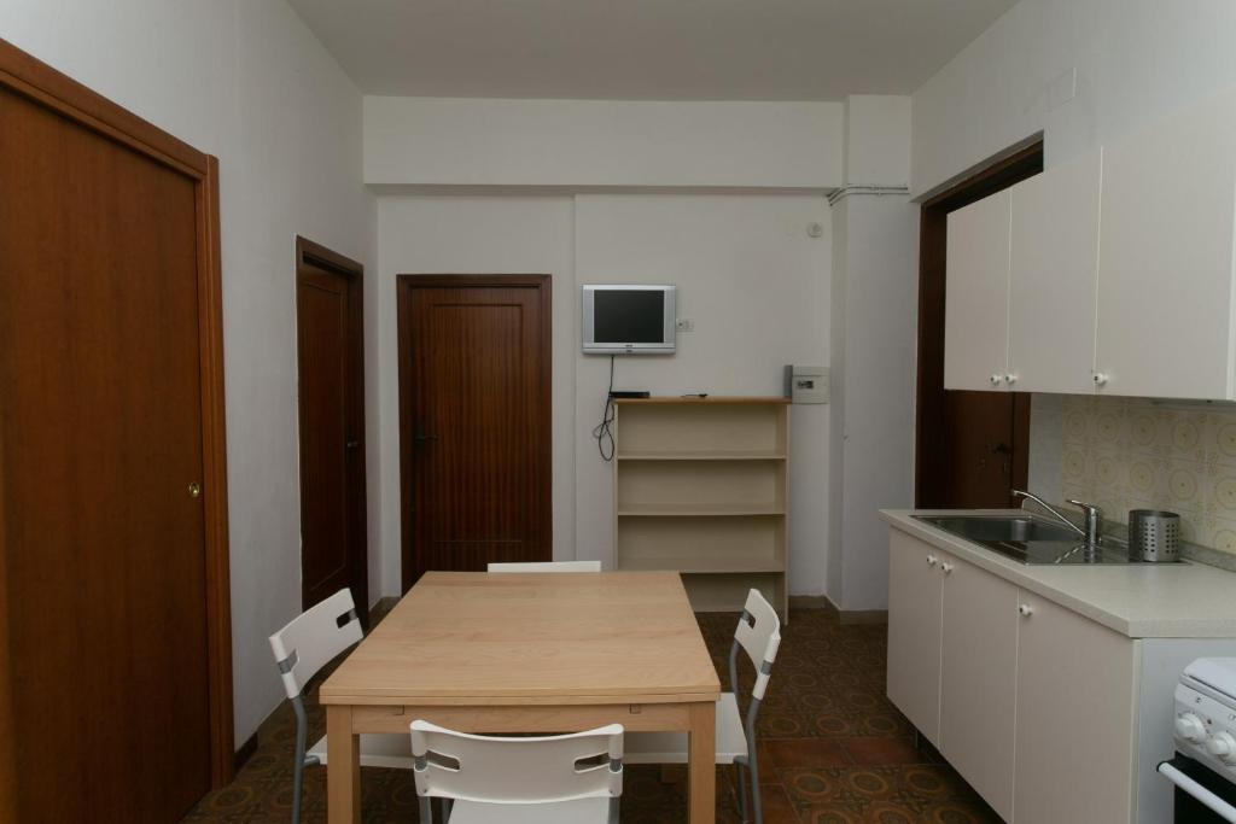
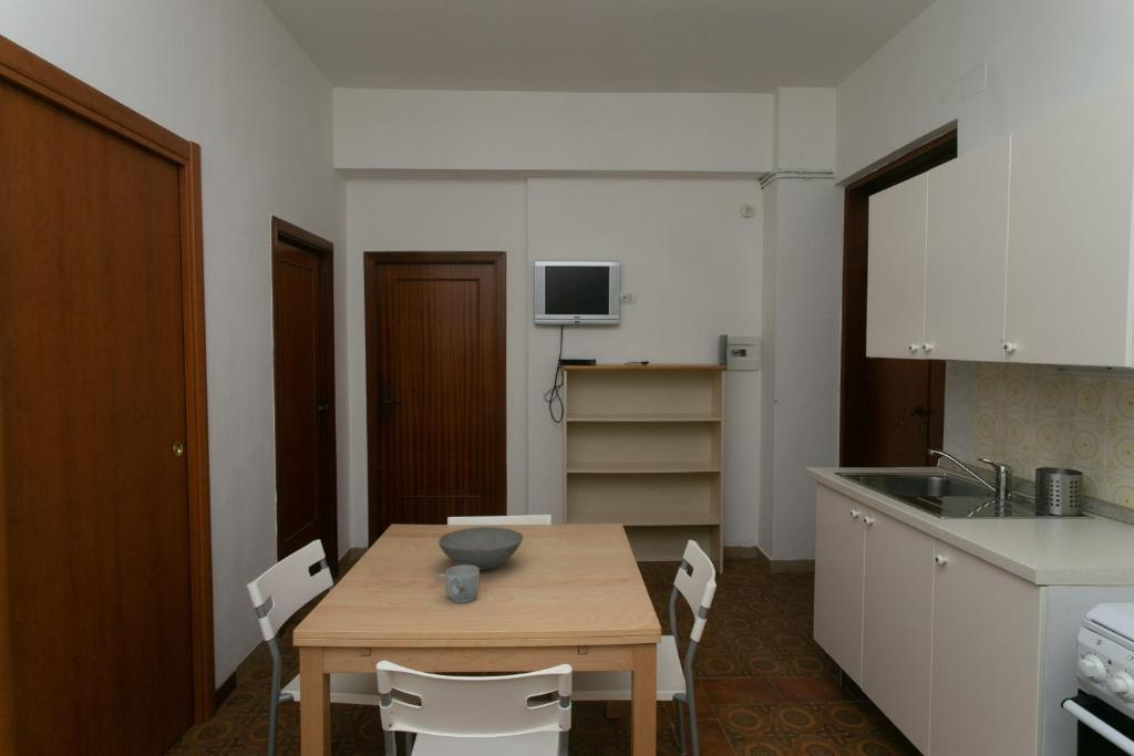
+ bowl (481, 551)
+ mug (457, 583)
